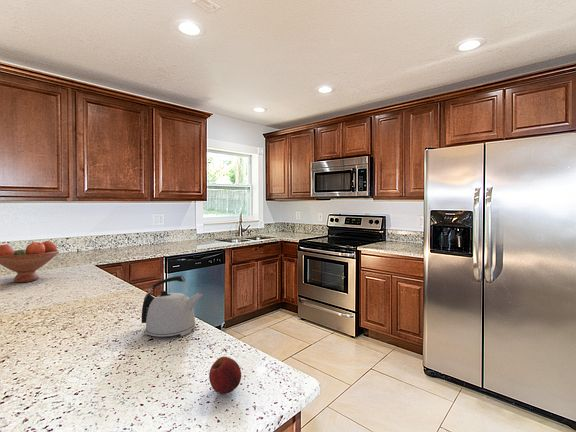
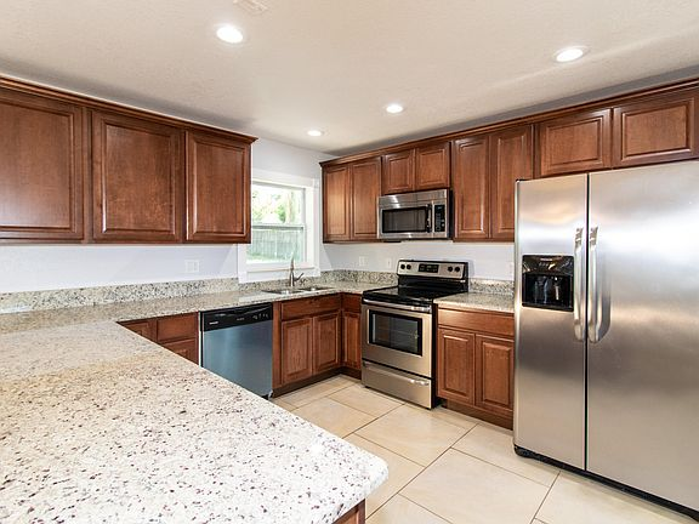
- kettle (172, 302)
- fruit bowl (26, 260)
- apple (225, 374)
